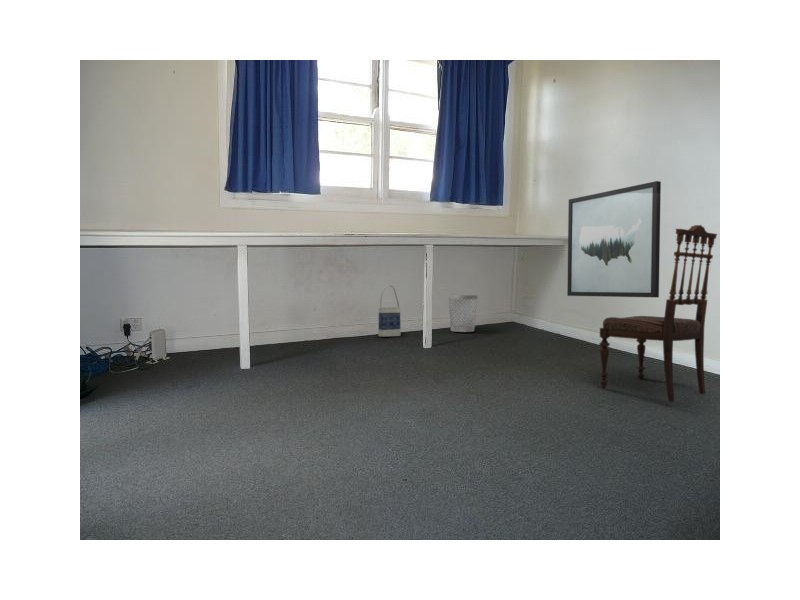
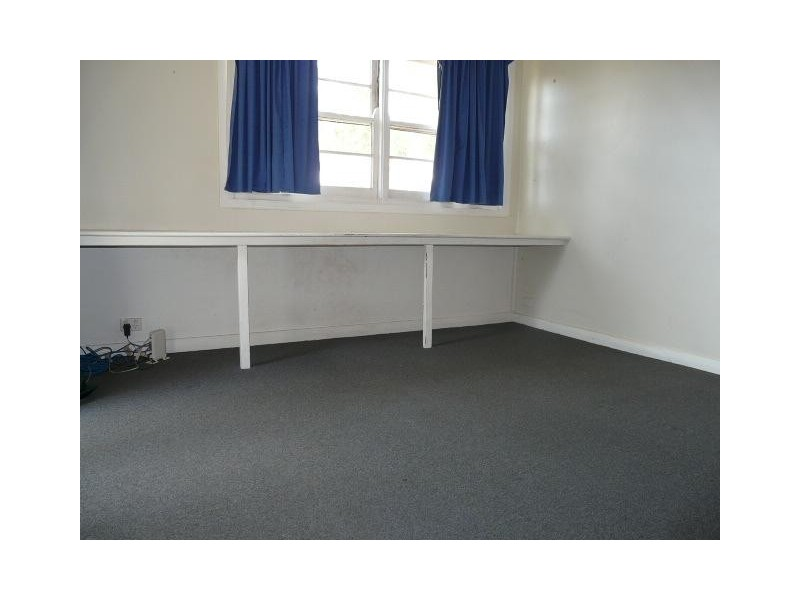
- bag (389, 310)
- wastebasket (462, 312)
- chair (653, 316)
- wall art (609, 244)
